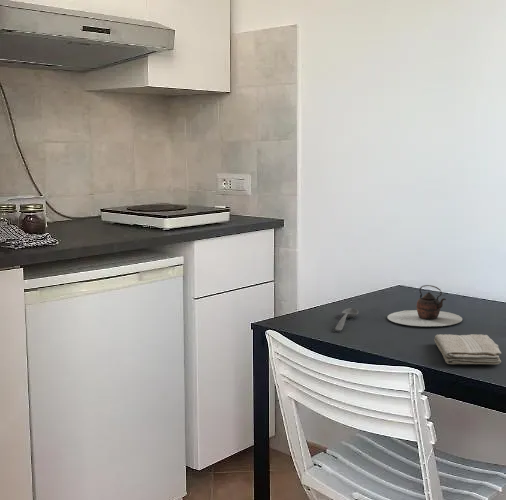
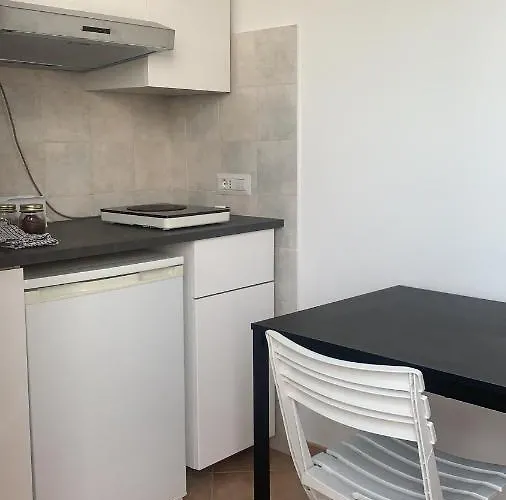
- soupspoon (345, 318)
- washcloth (466, 347)
- teapot (425, 301)
